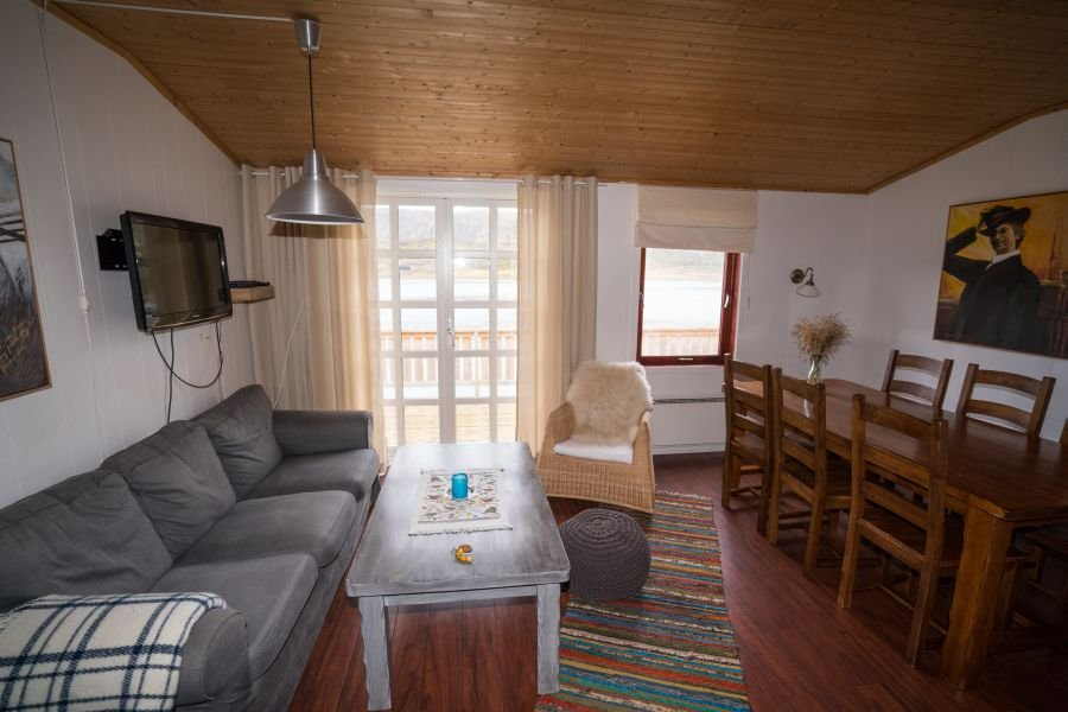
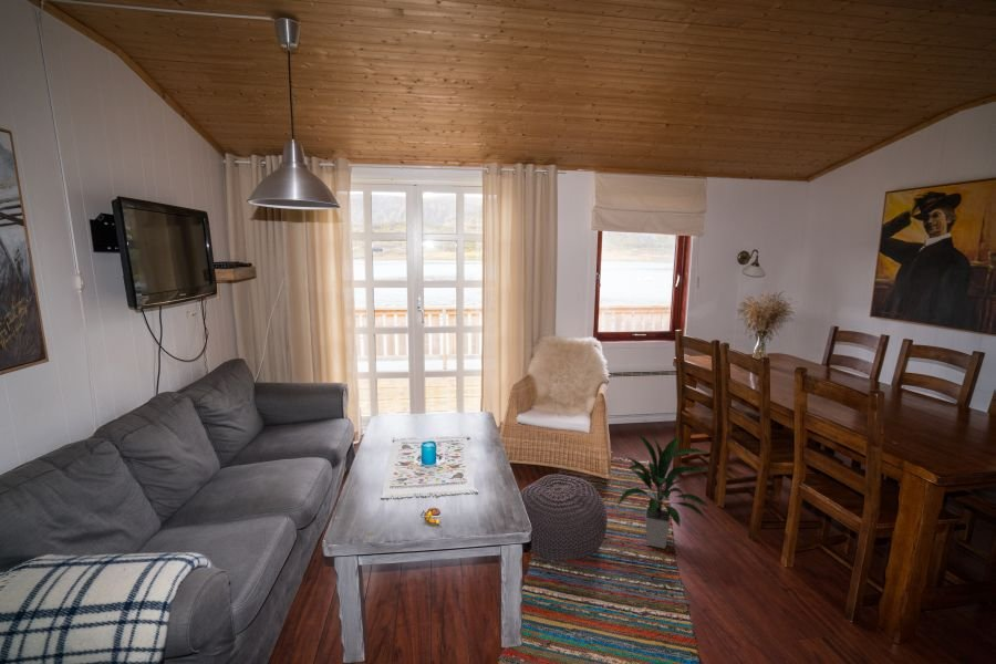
+ indoor plant (663, 488)
